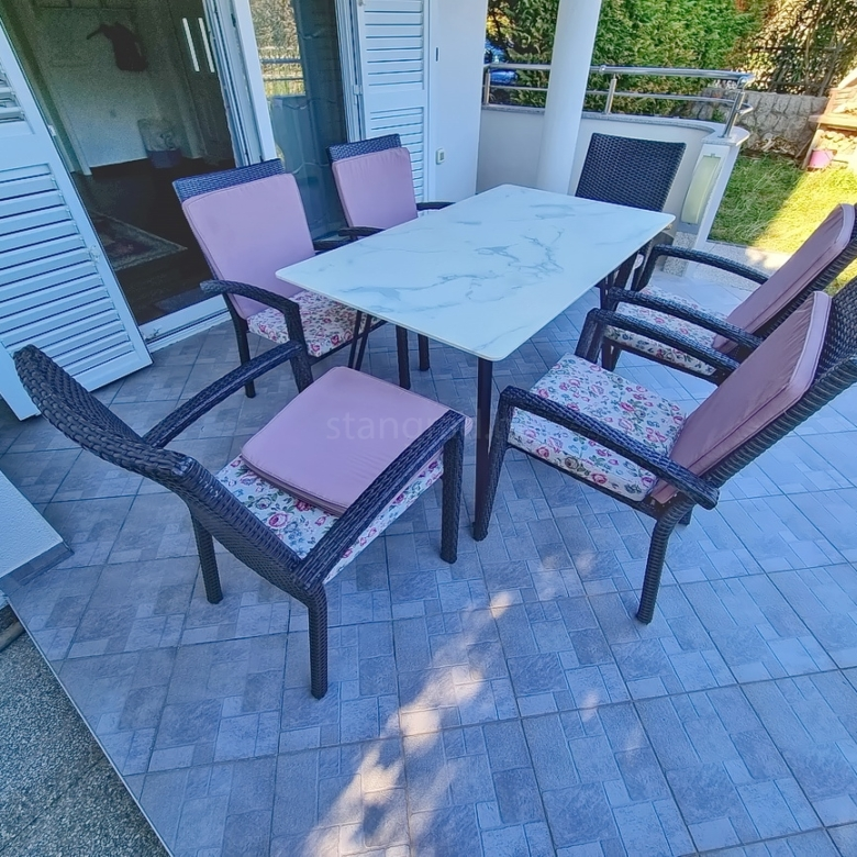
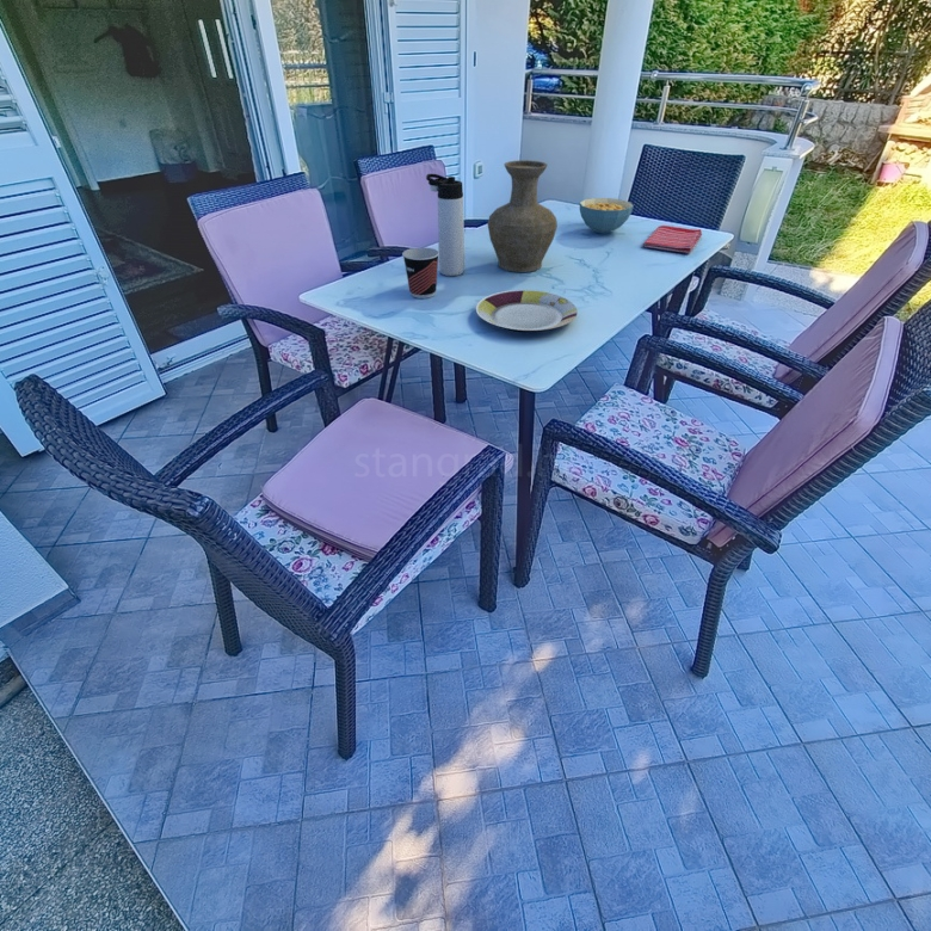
+ vase (522, 217)
+ thermos bottle (445, 226)
+ cereal bowl (604, 217)
+ cup (421, 273)
+ plate (525, 312)
+ dish towel (673, 238)
